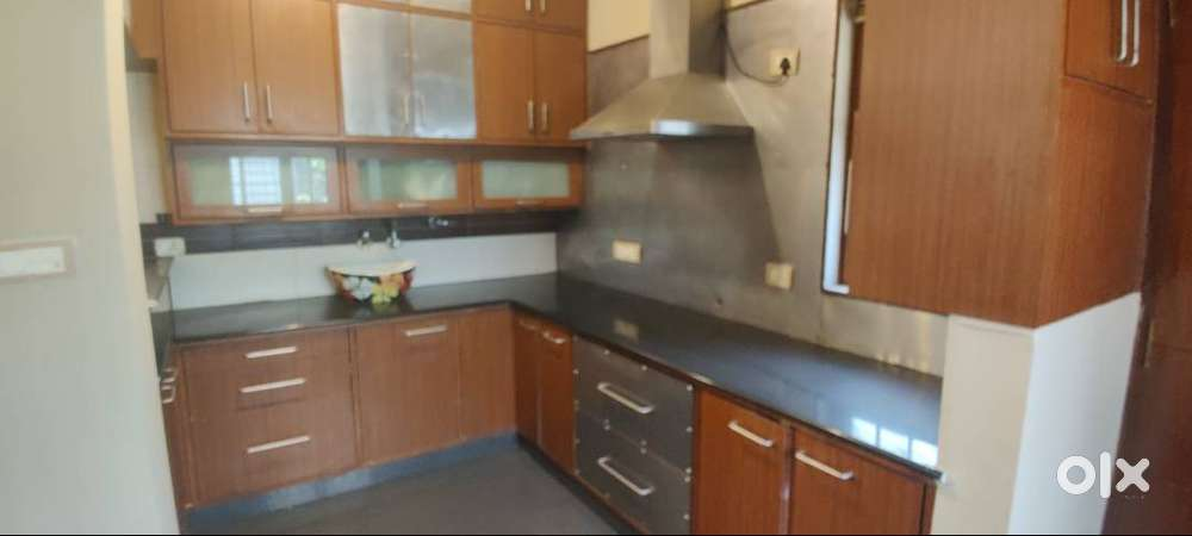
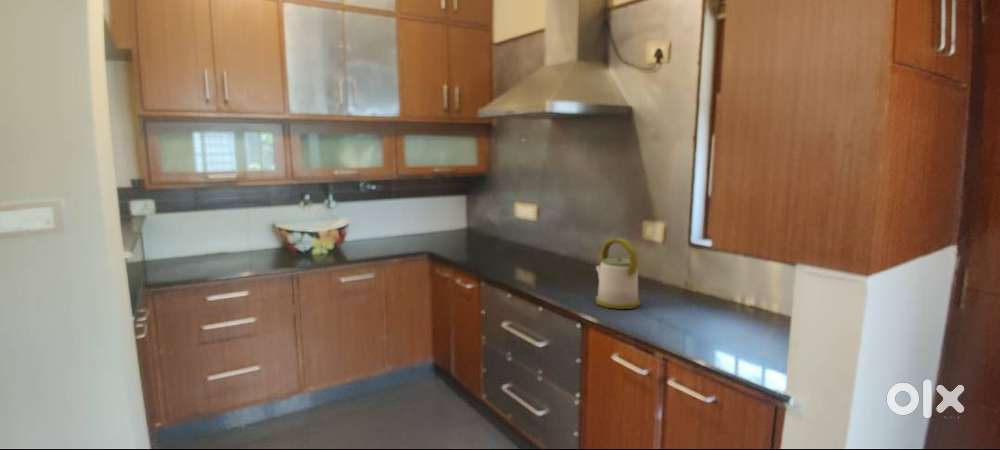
+ kettle (615, 269)
